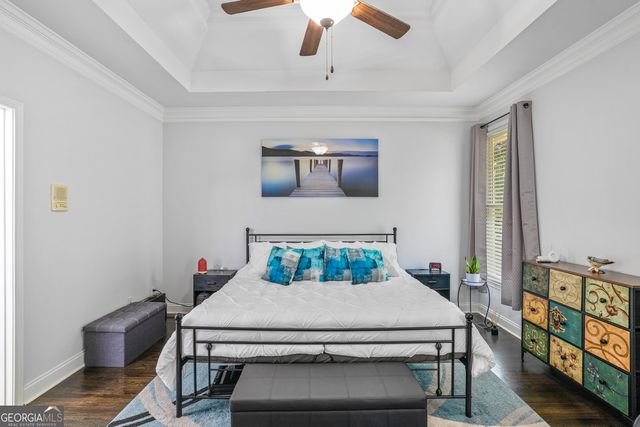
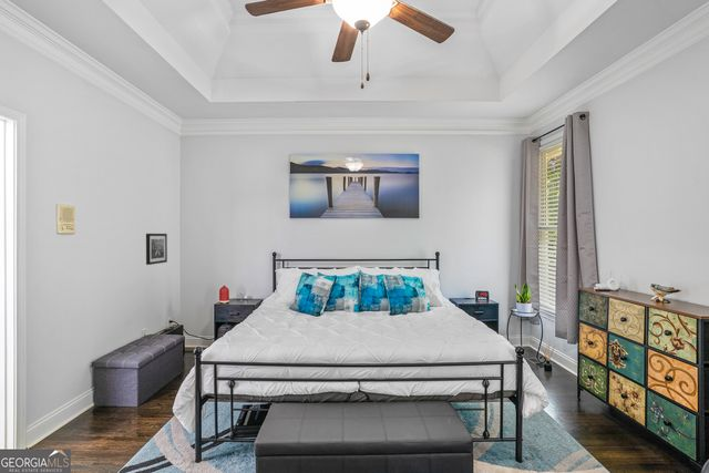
+ wall art (156, 248)
